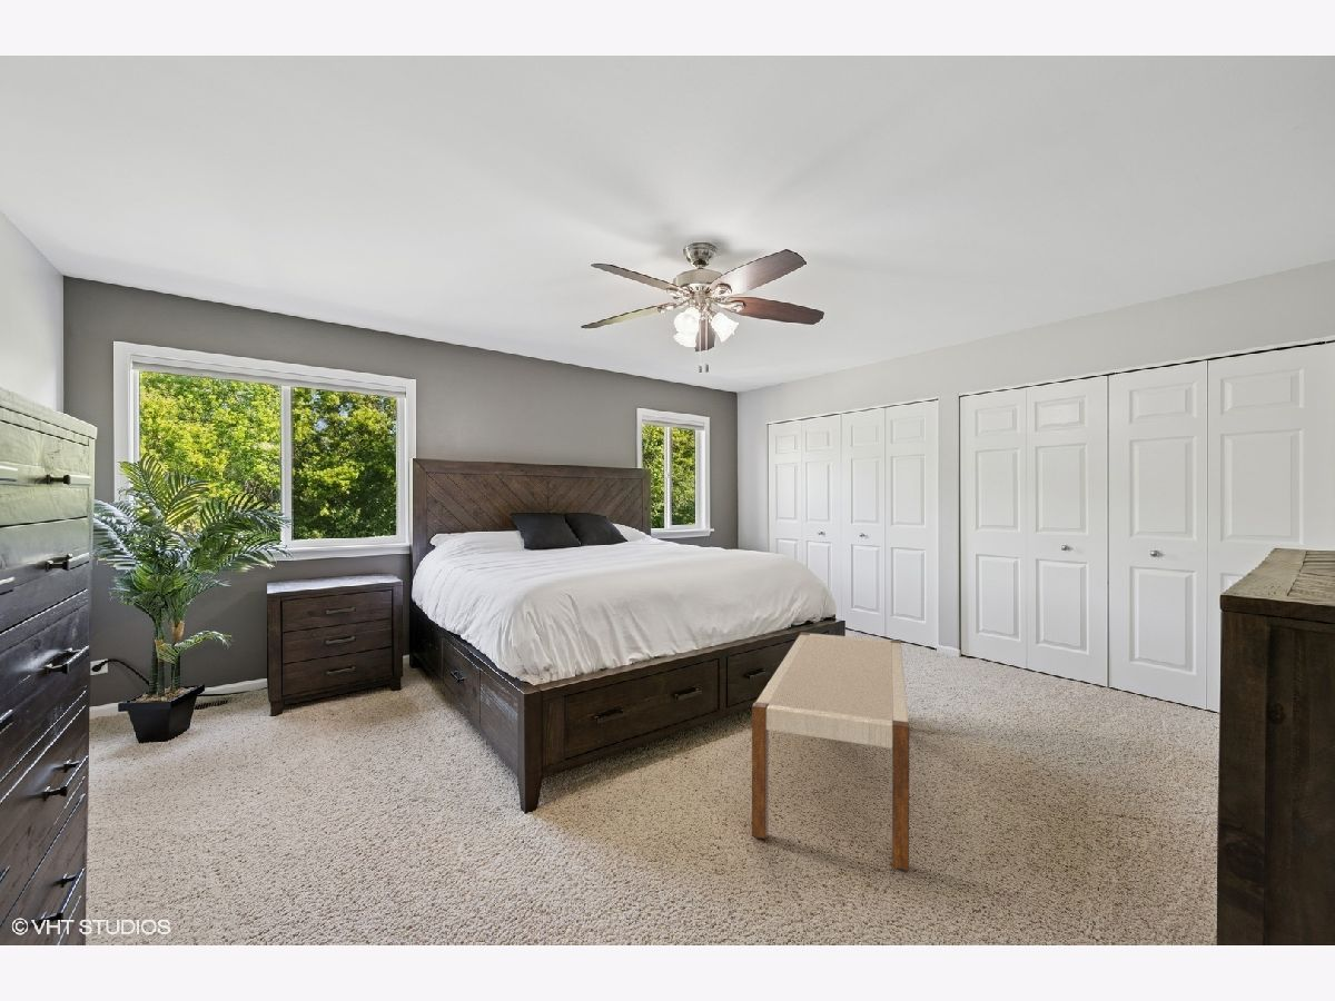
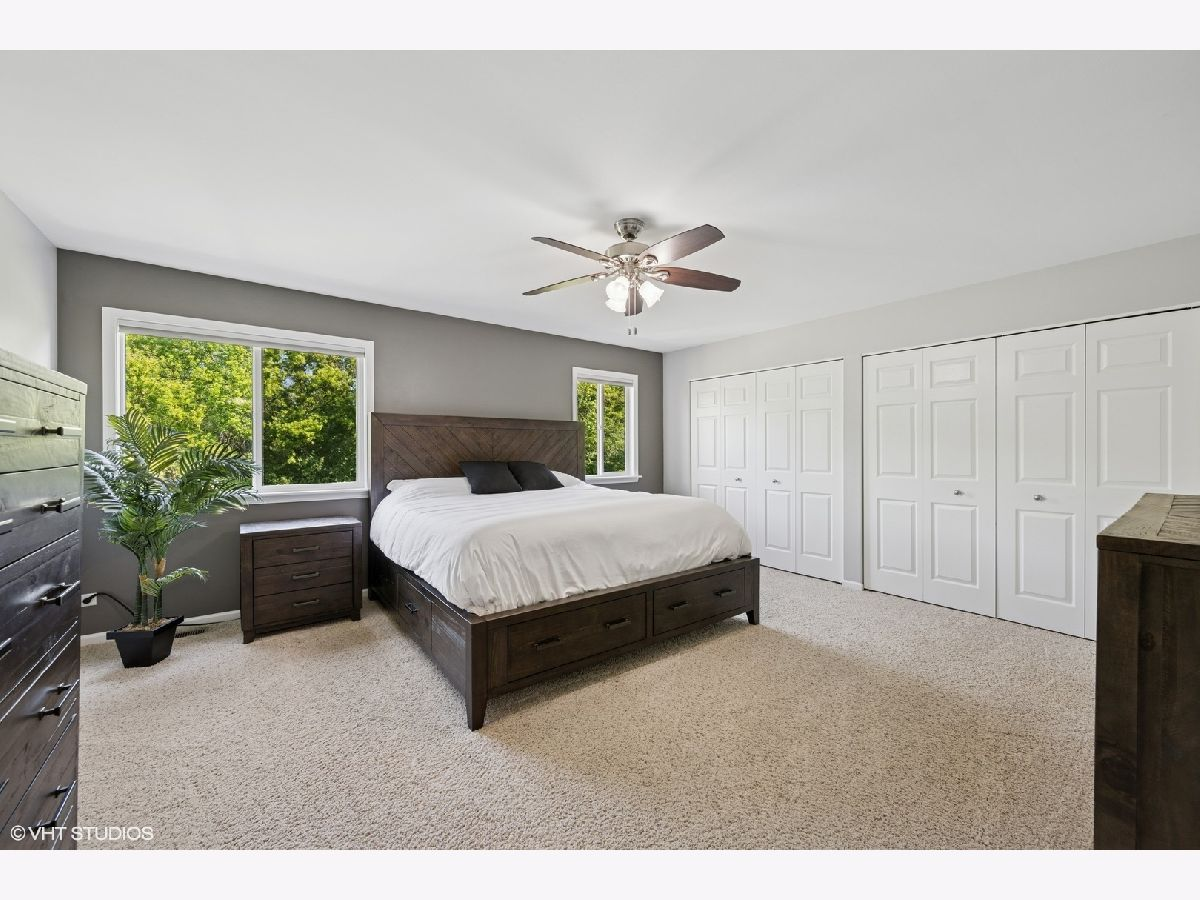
- bench (840, 720)
